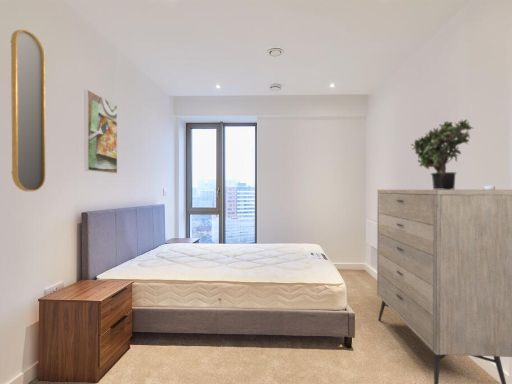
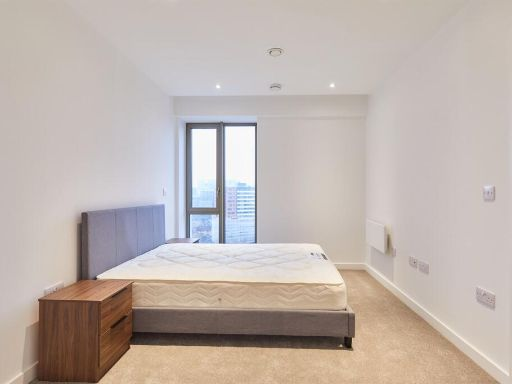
- potted plant (446, 155)
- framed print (102, 135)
- home mirror (29, 112)
- dresser (429, 269)
